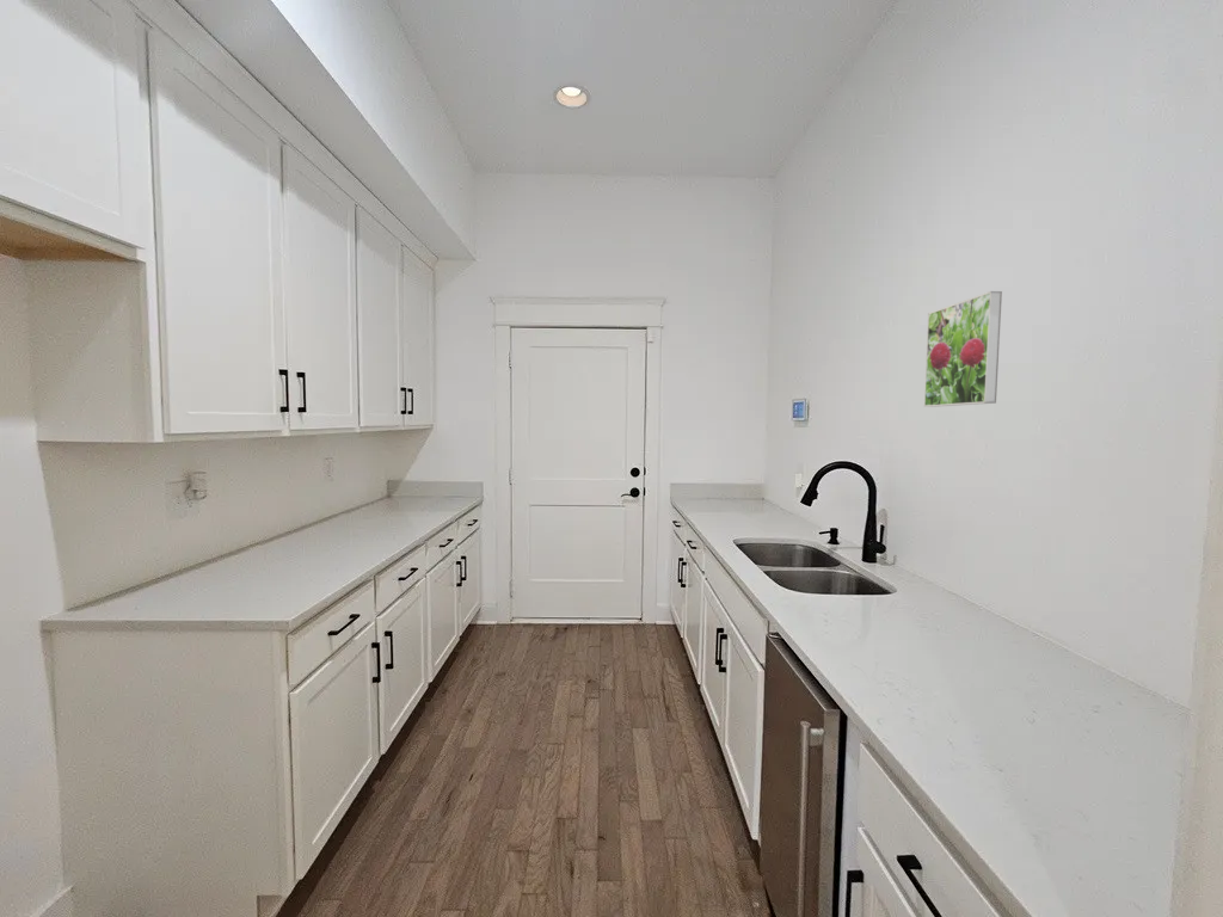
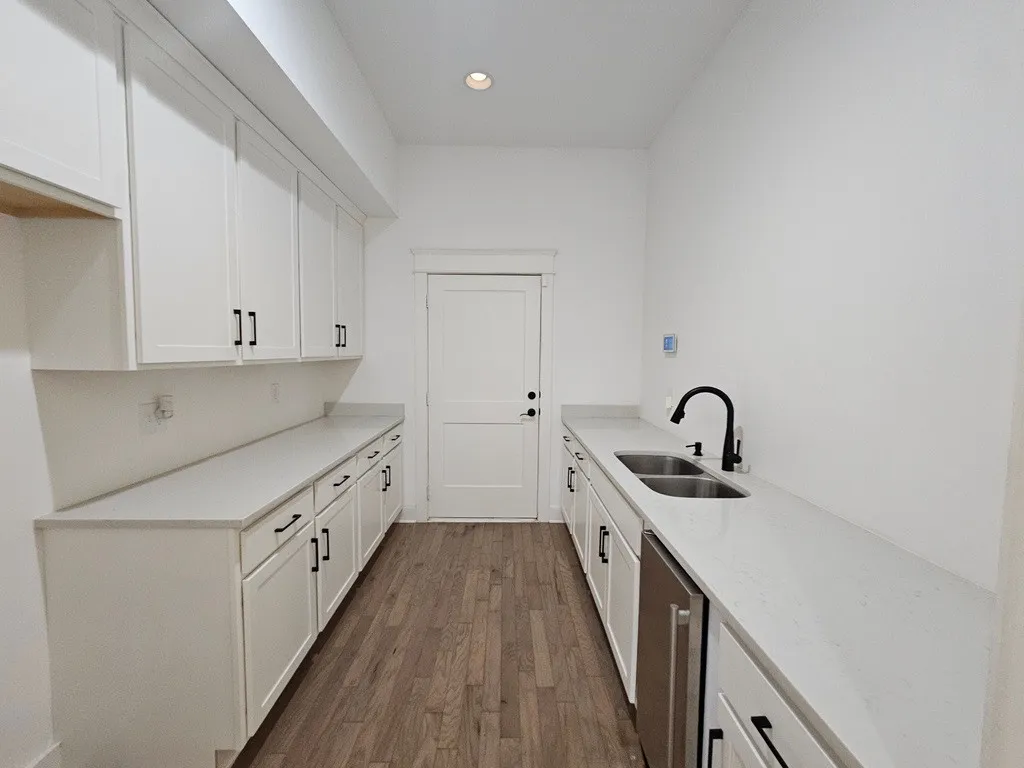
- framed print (959, 353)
